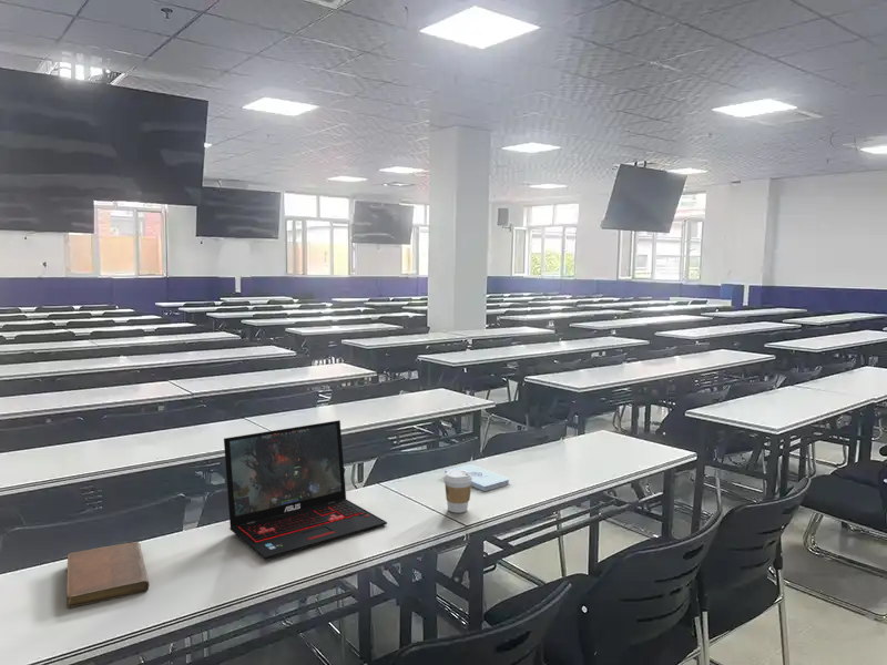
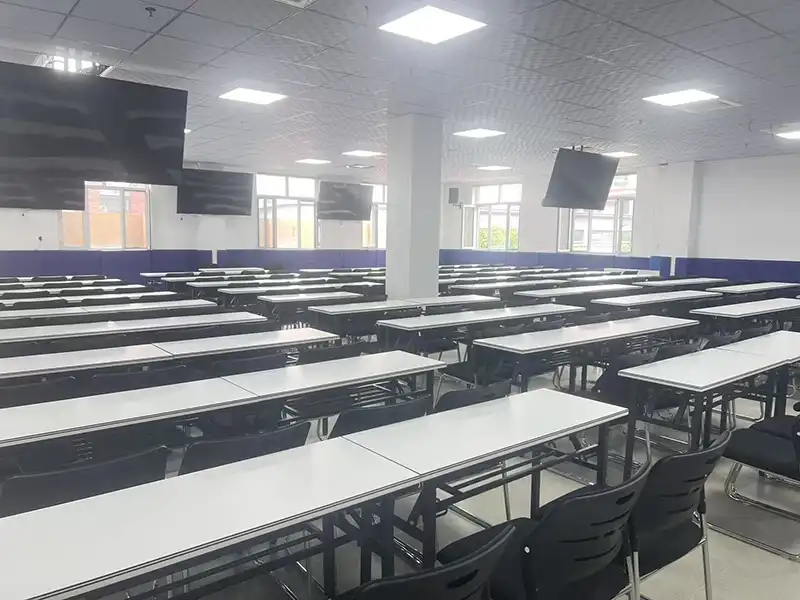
- notepad (477, 477)
- notebook (106, 571)
- coffee cup (457, 490)
- laptop (306, 482)
